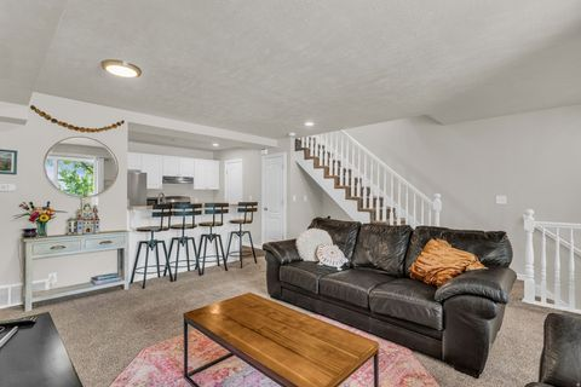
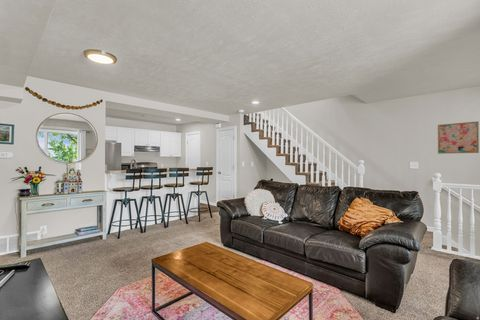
+ wall art (457, 138)
